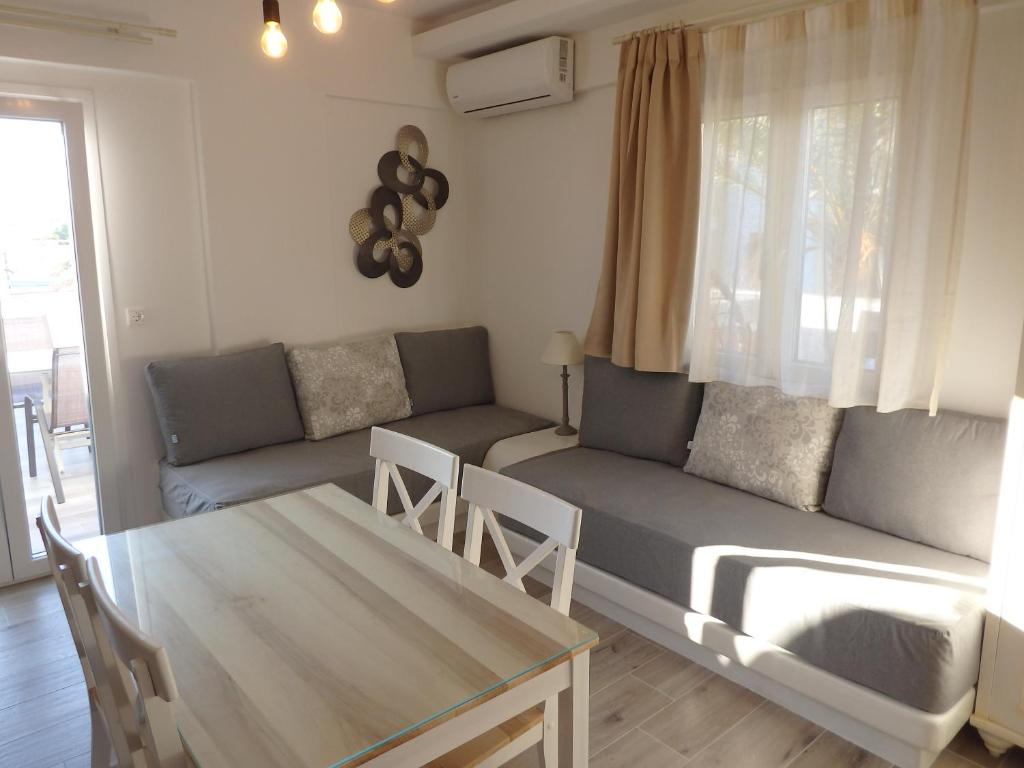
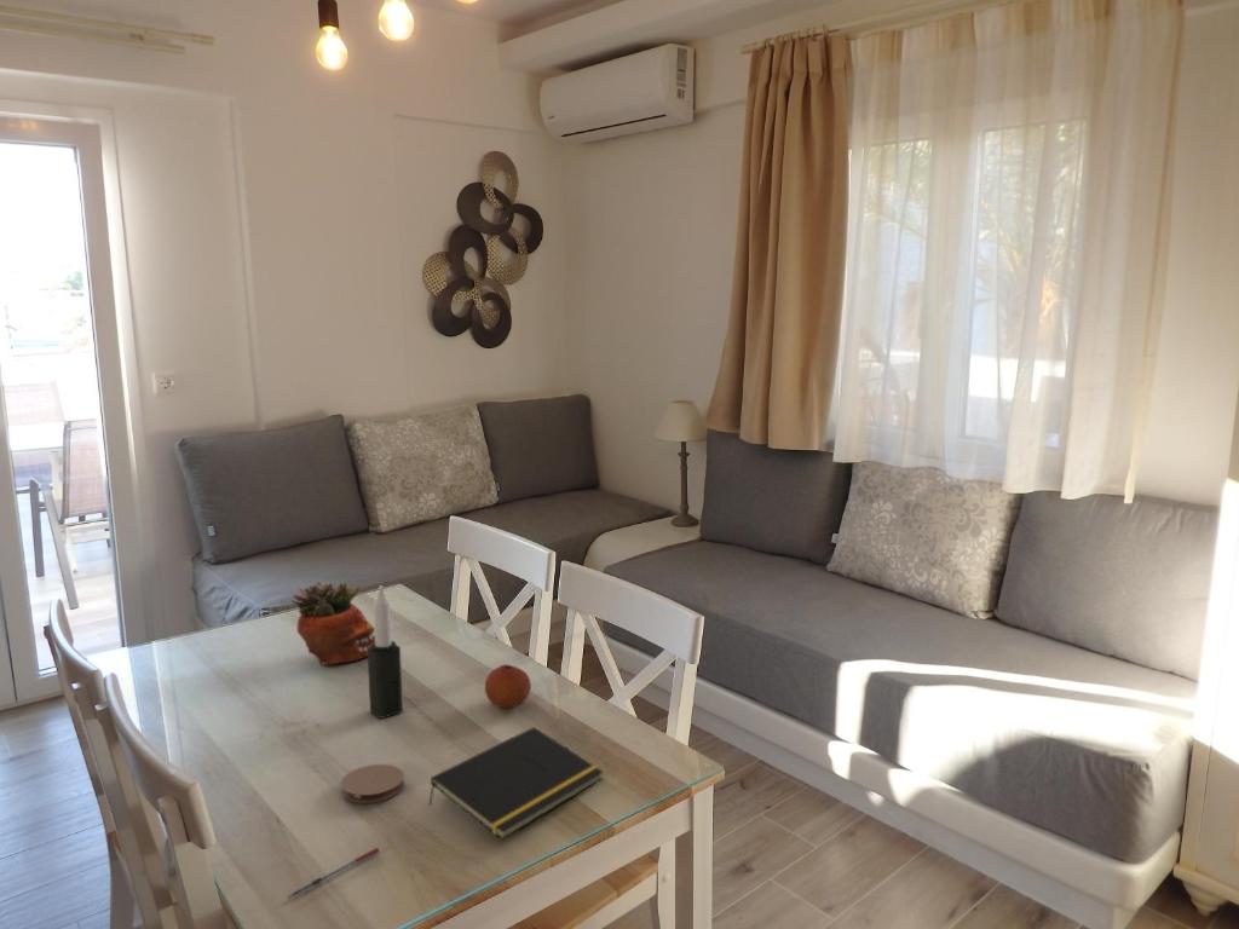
+ candle (384, 648)
+ fruit (508, 685)
+ notepad (519, 777)
+ succulent planter (338, 617)
+ coaster (373, 783)
+ pen (334, 871)
